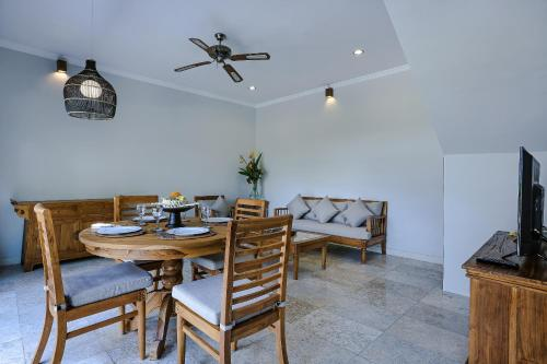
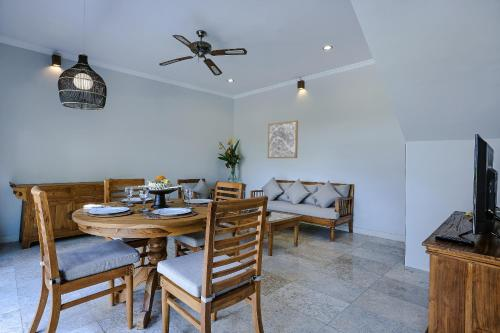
+ wall art (282, 140)
